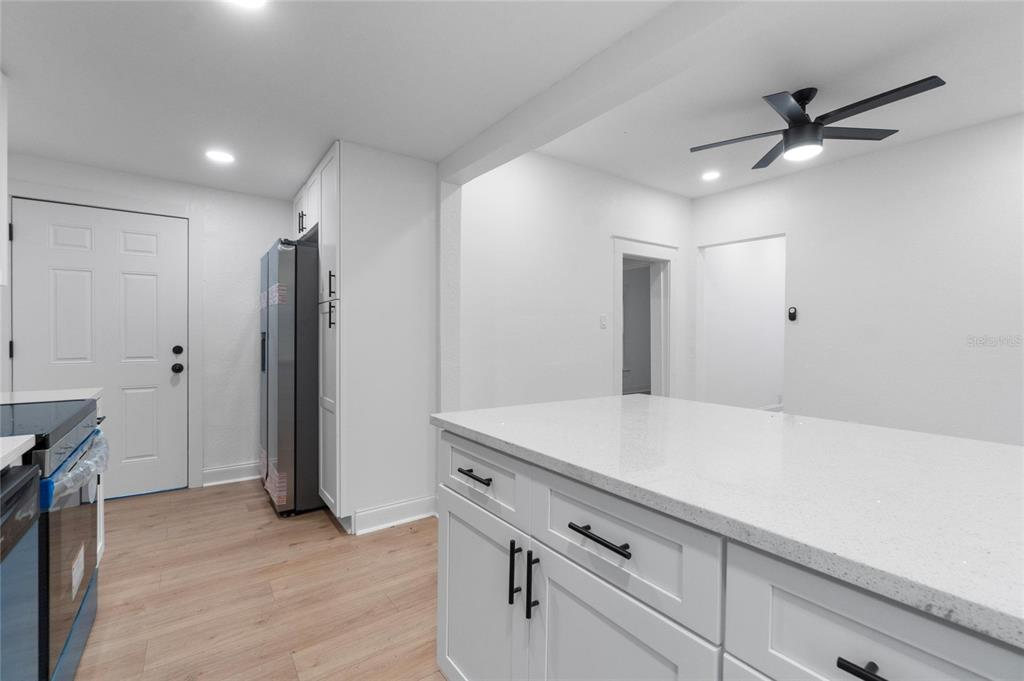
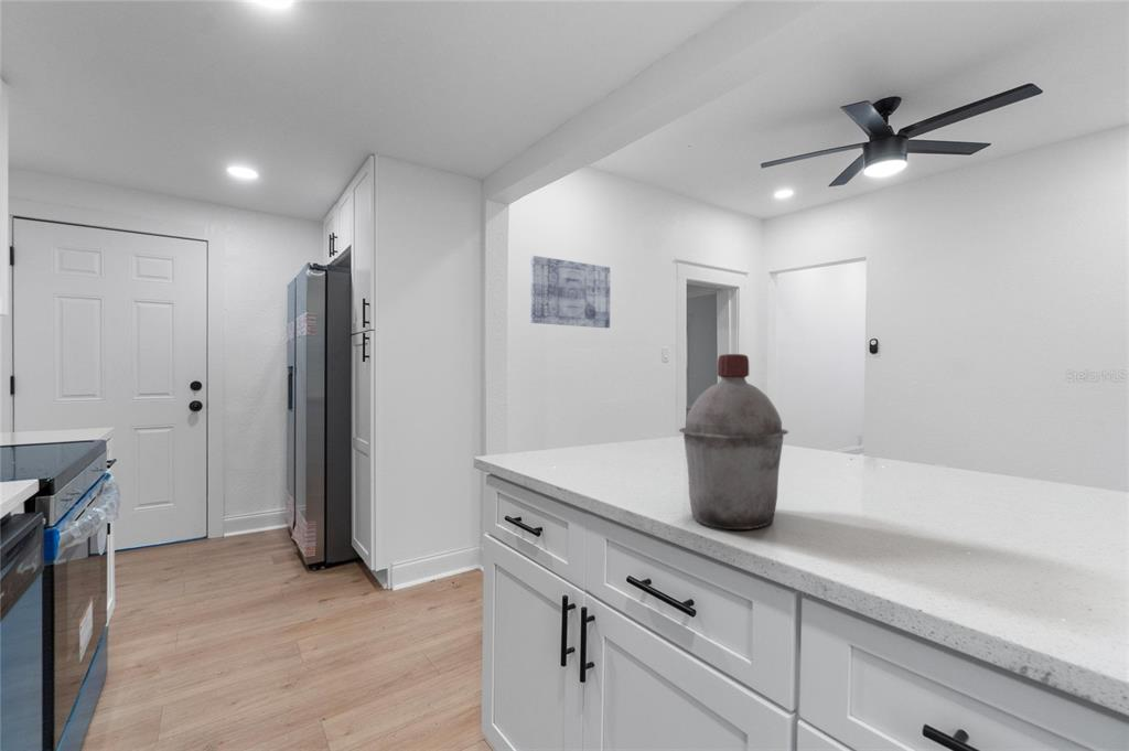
+ canister (732, 436)
+ wall art (572, 293)
